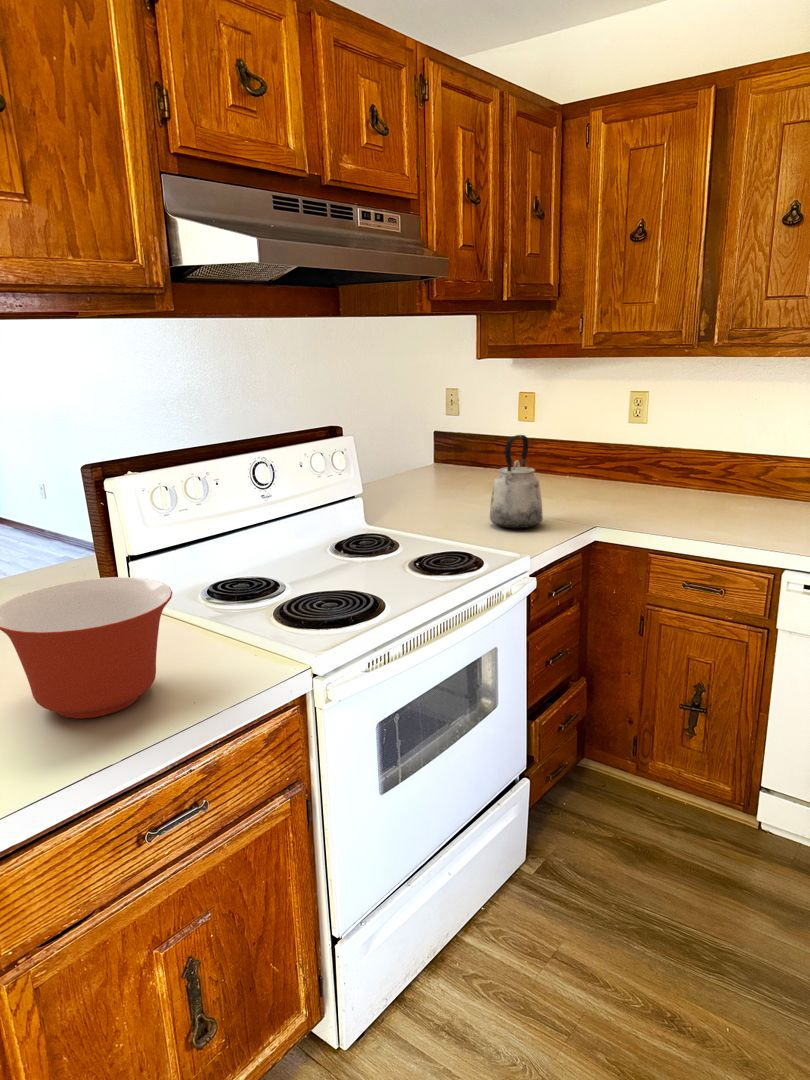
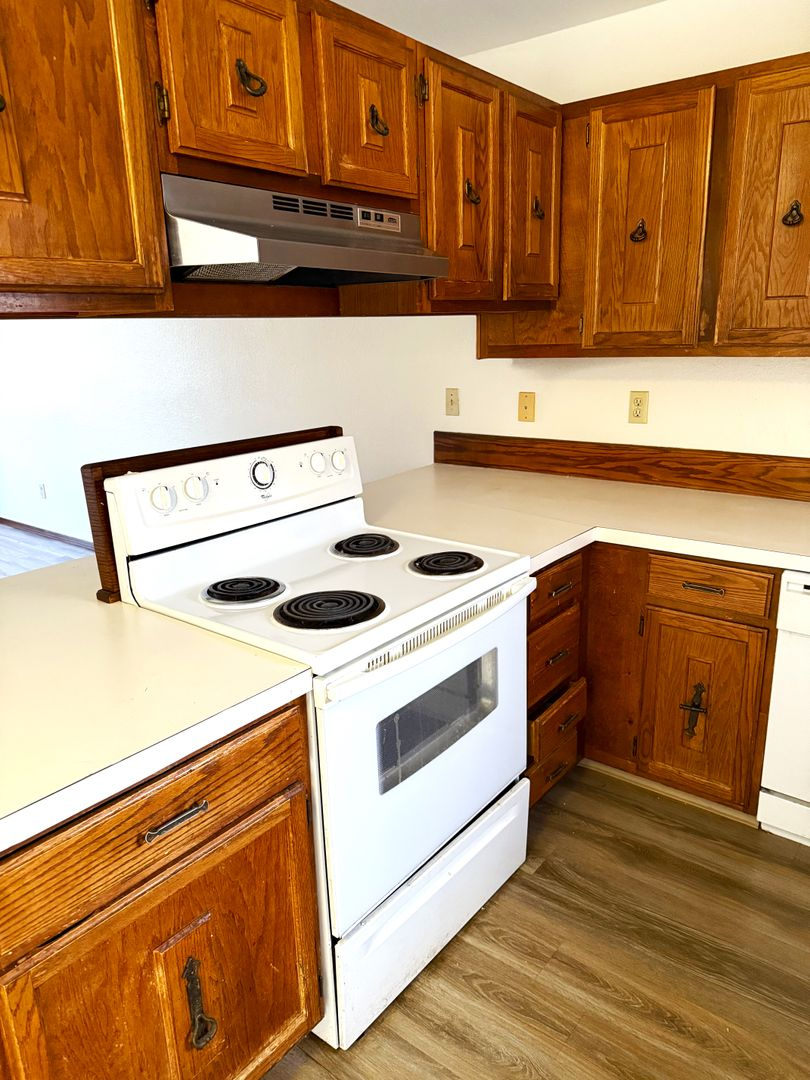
- mixing bowl (91, 651)
- kettle (520, 479)
